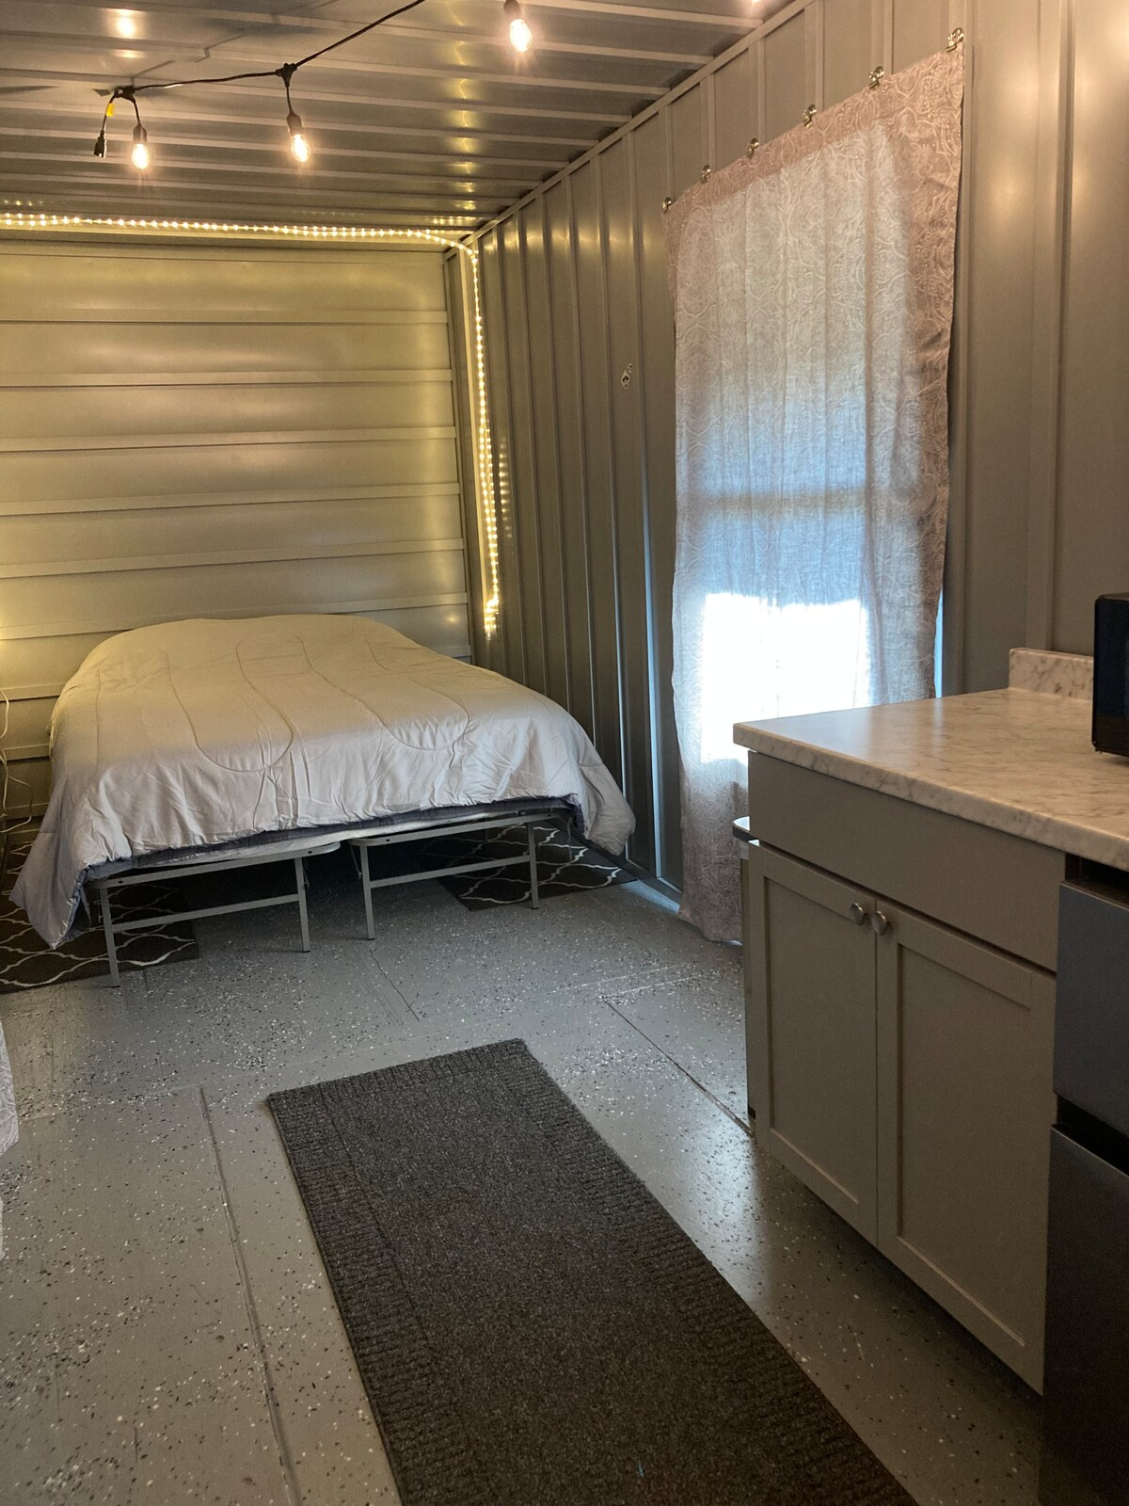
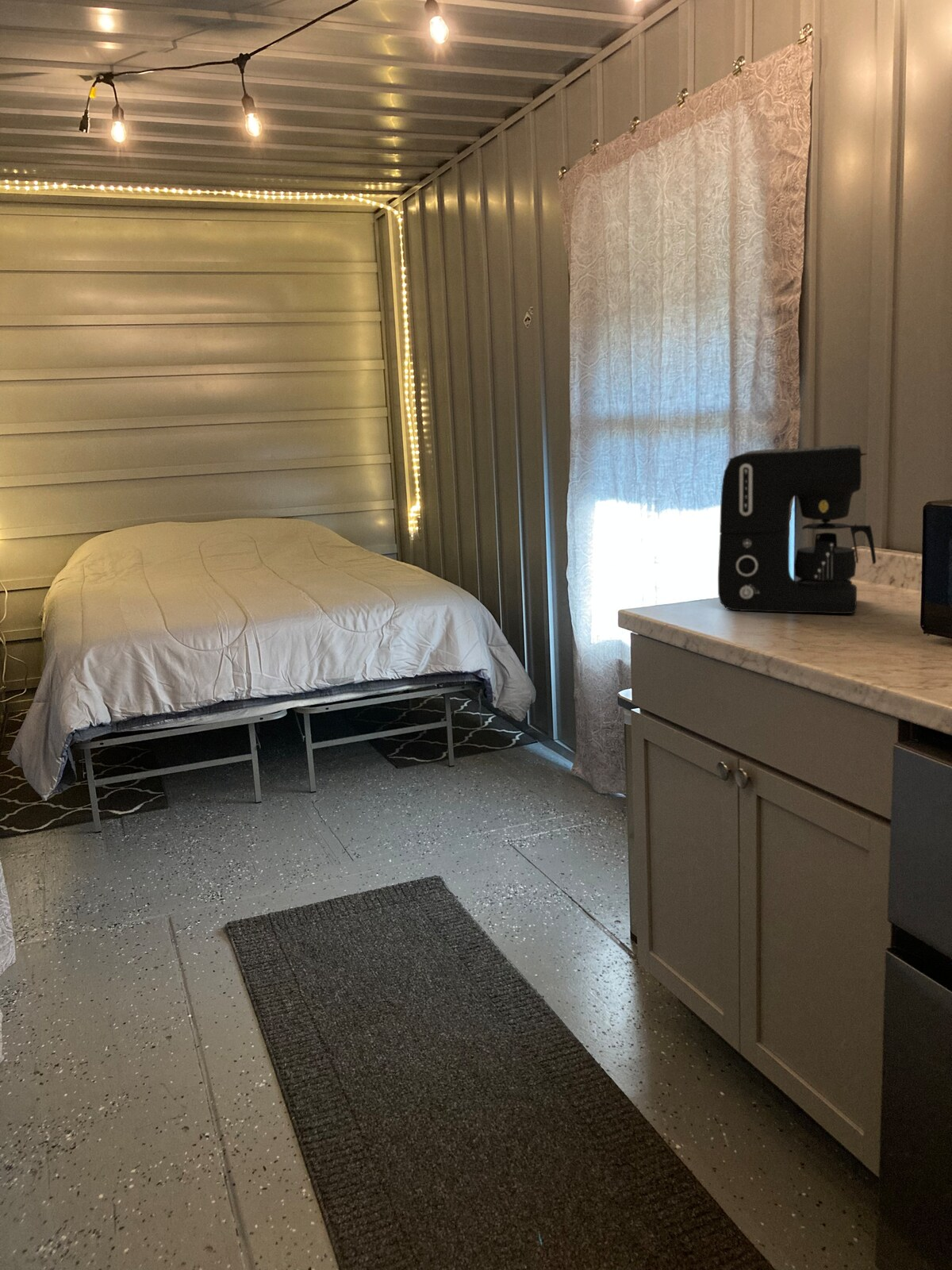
+ coffee maker (802, 527)
